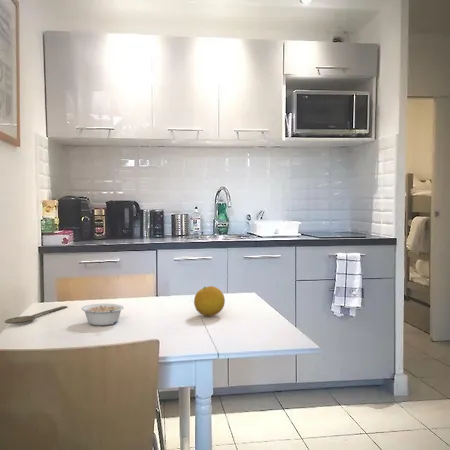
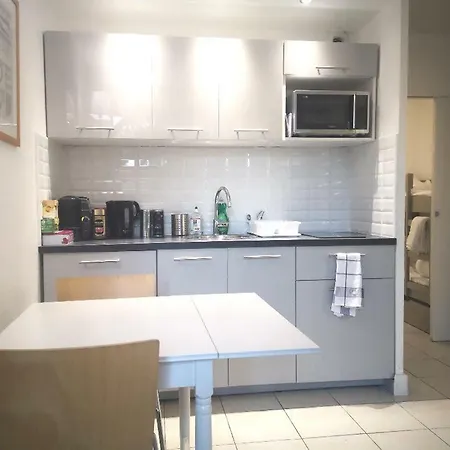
- legume (104, 313)
- wooden spoon (39, 313)
- fruit (209, 301)
